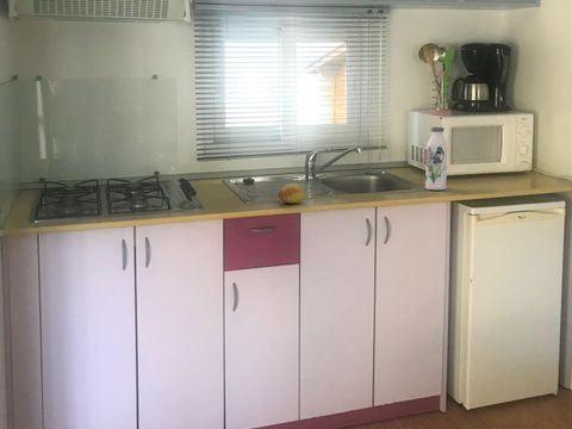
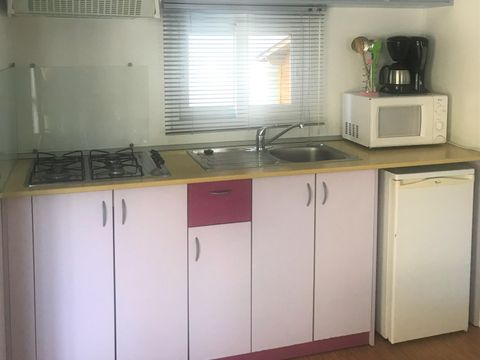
- fruit (292, 193)
- water bottle (436, 157)
